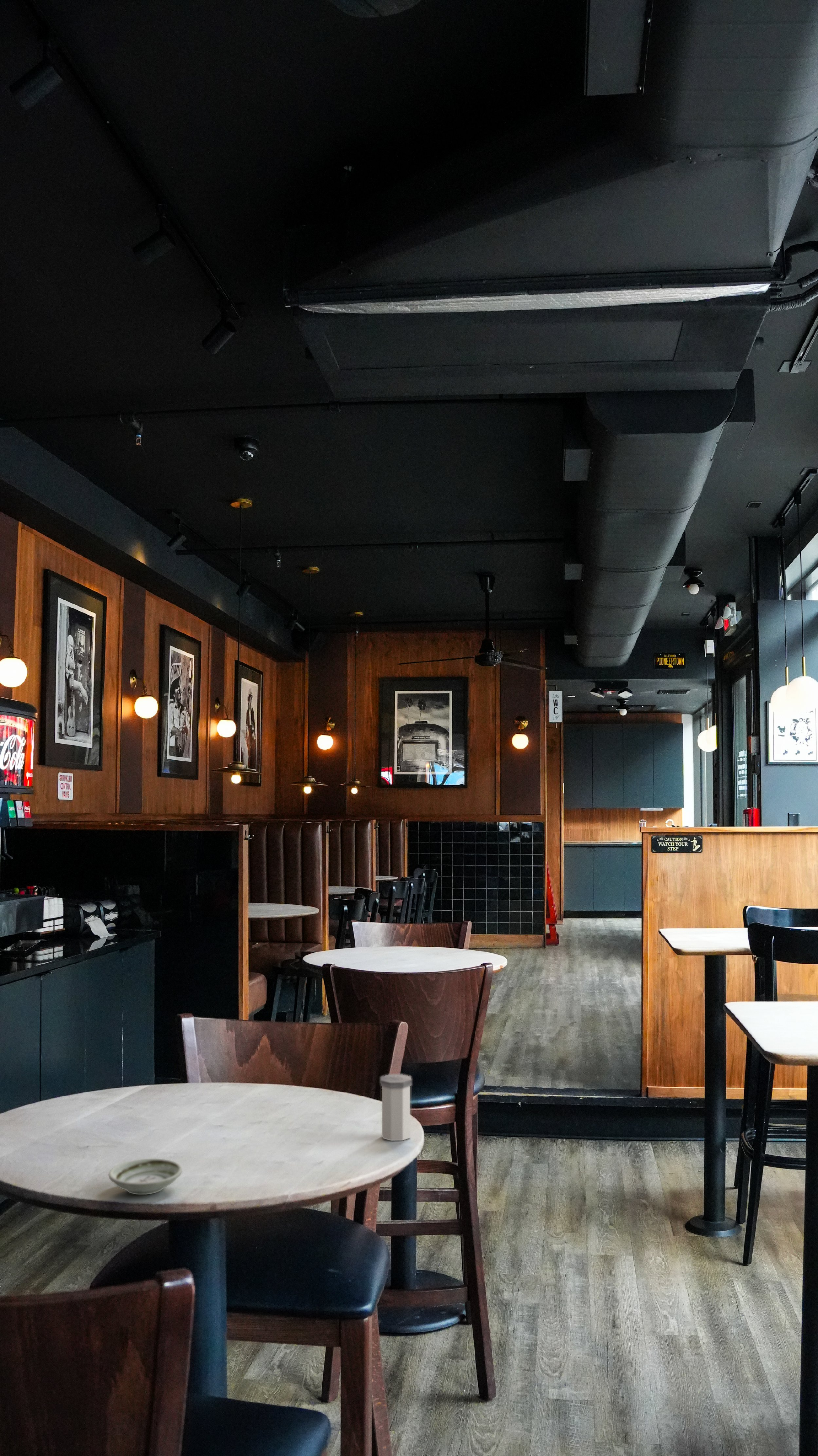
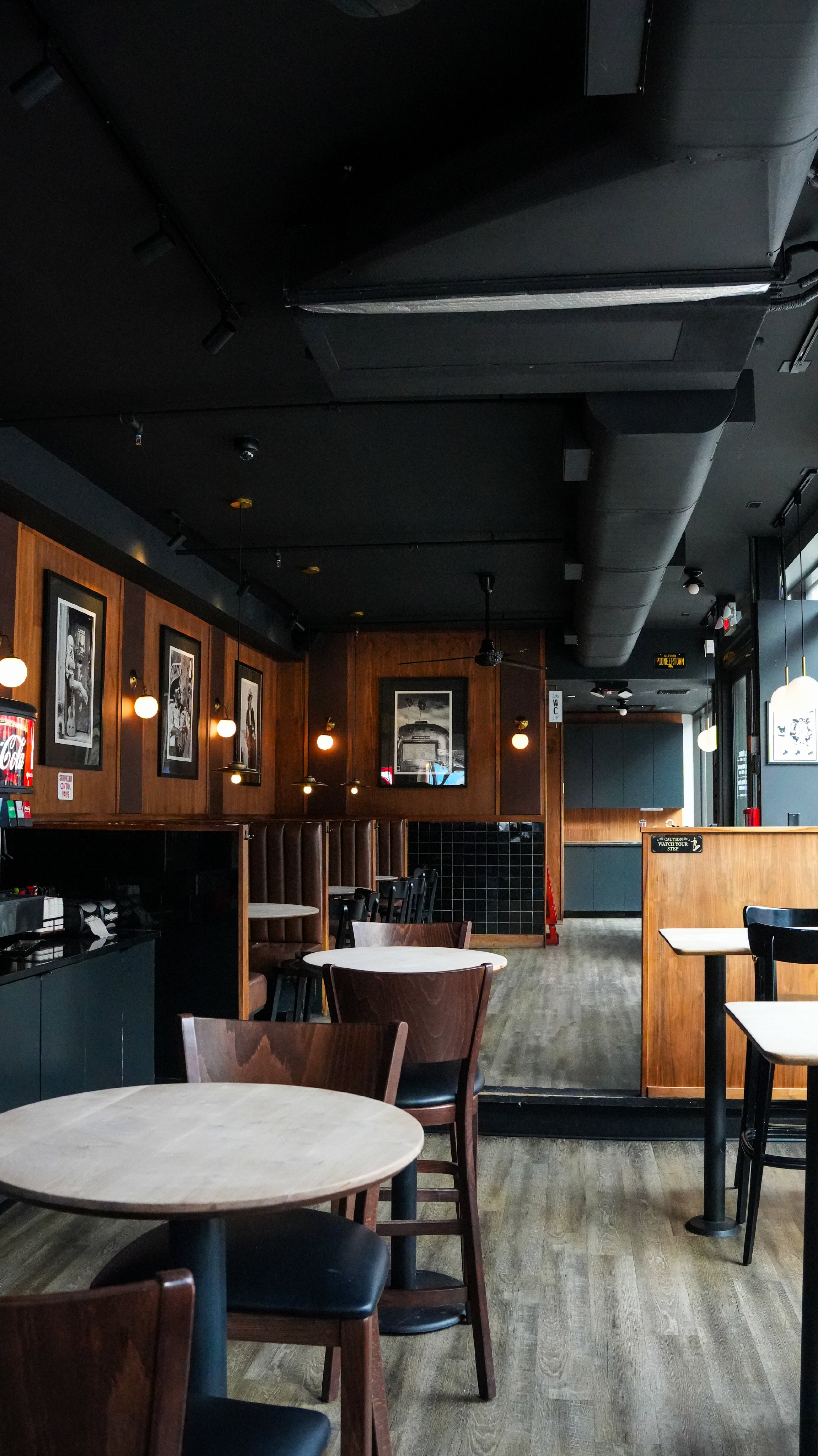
- saucer (145, 1179)
- salt shaker (396, 1107)
